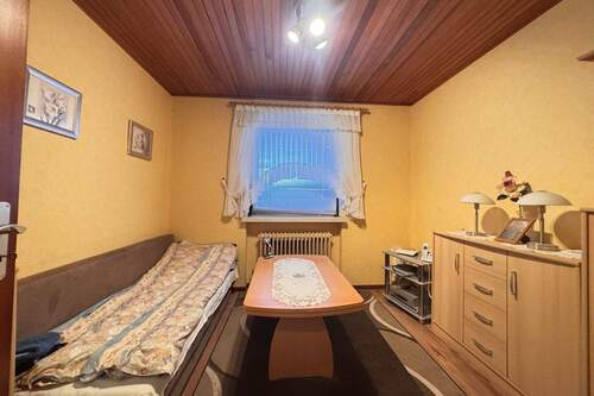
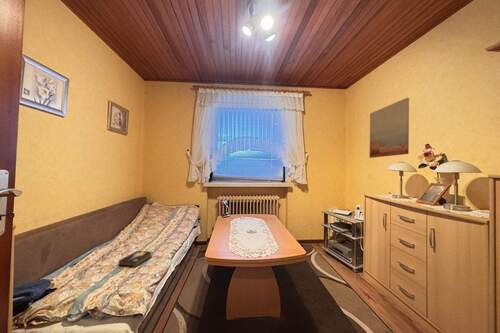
+ hardback book (136, 257)
+ wall art (387, 131)
